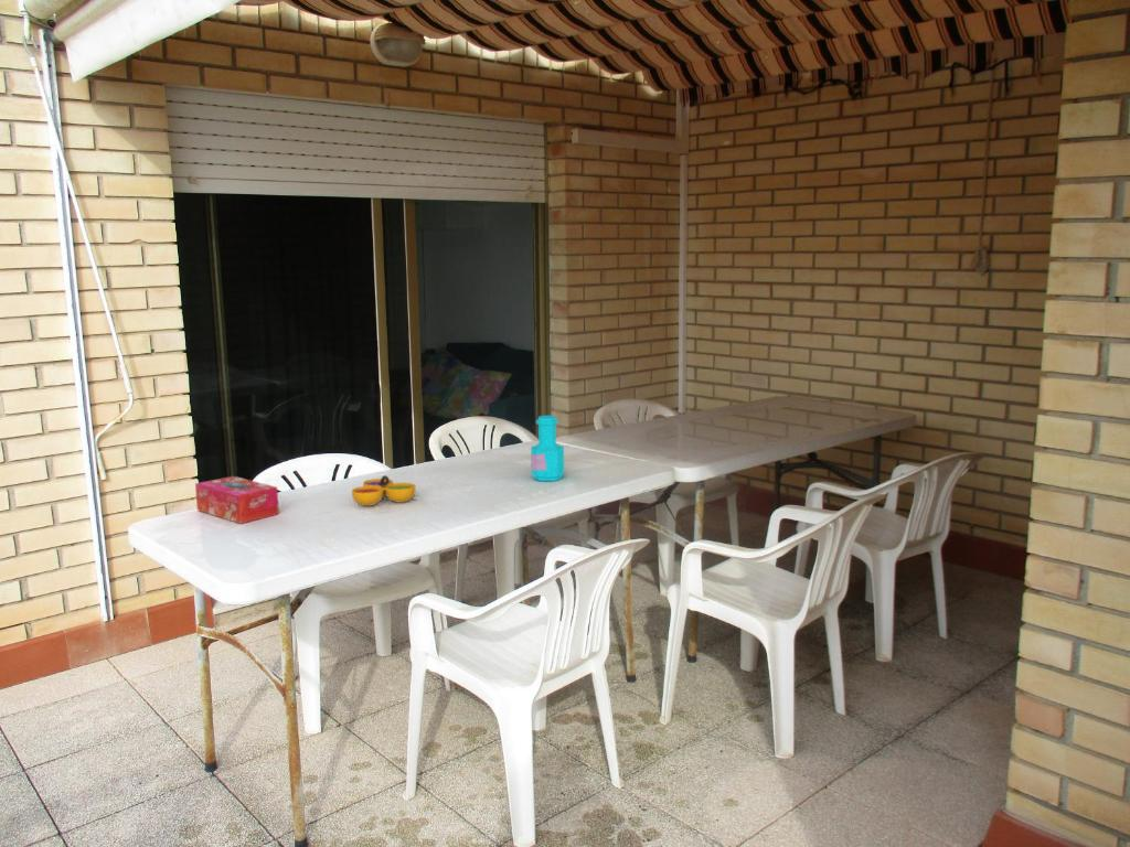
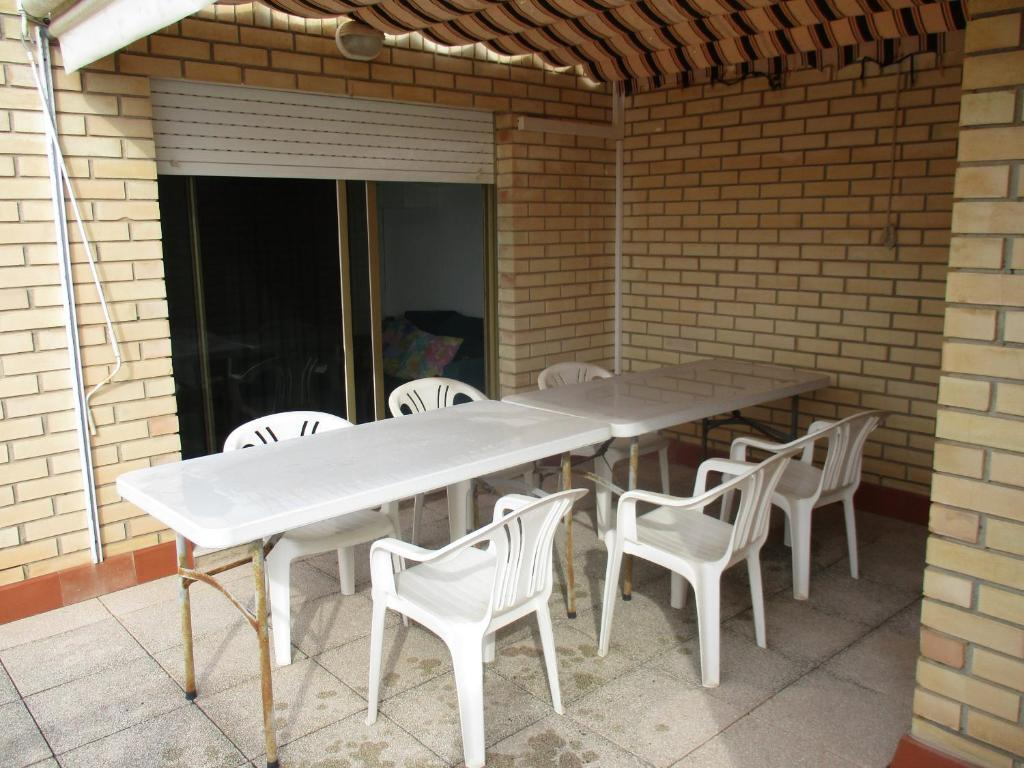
- tissue box (236, 498)
- bottle (547, 447)
- decorative bowl (377, 489)
